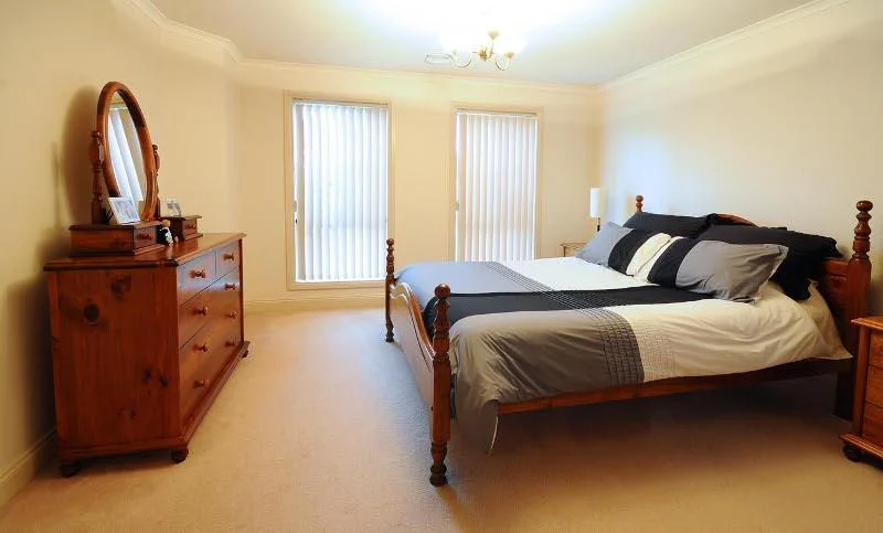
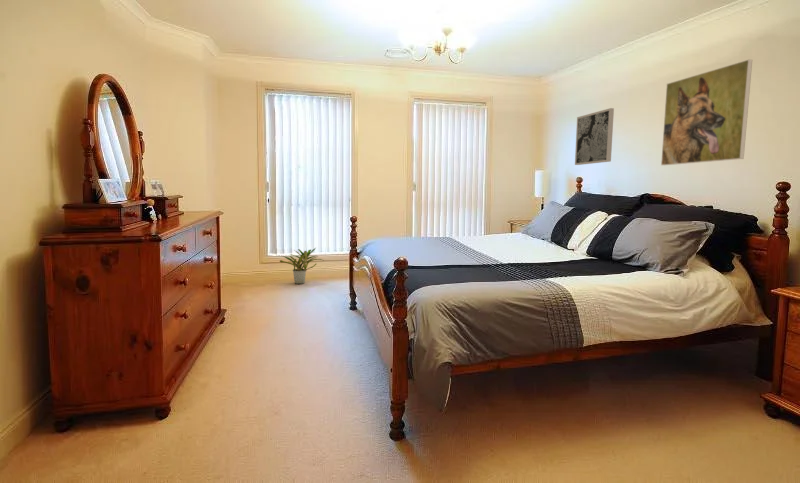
+ potted plant (301, 265)
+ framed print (701, 118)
+ wall art (593, 138)
